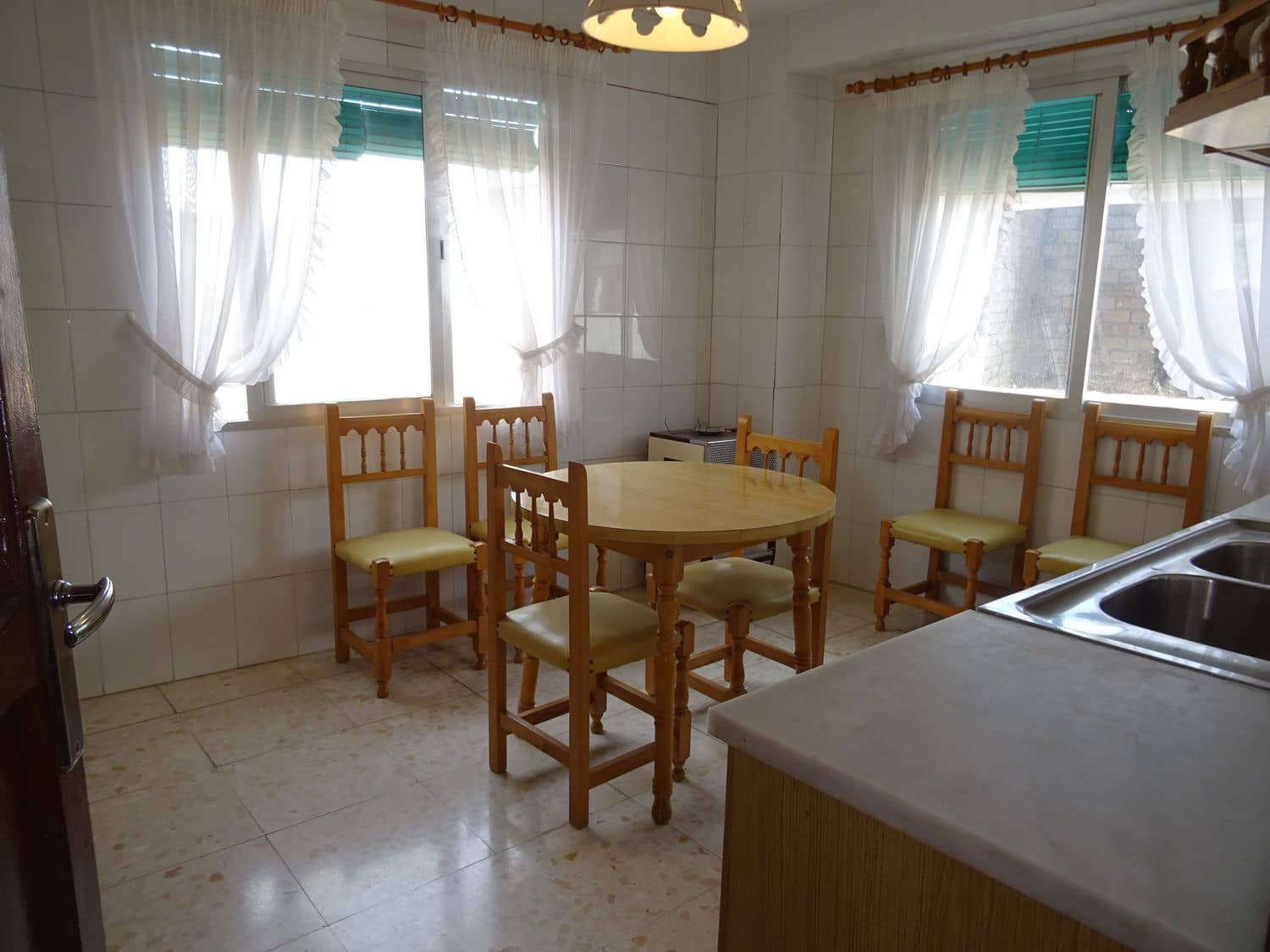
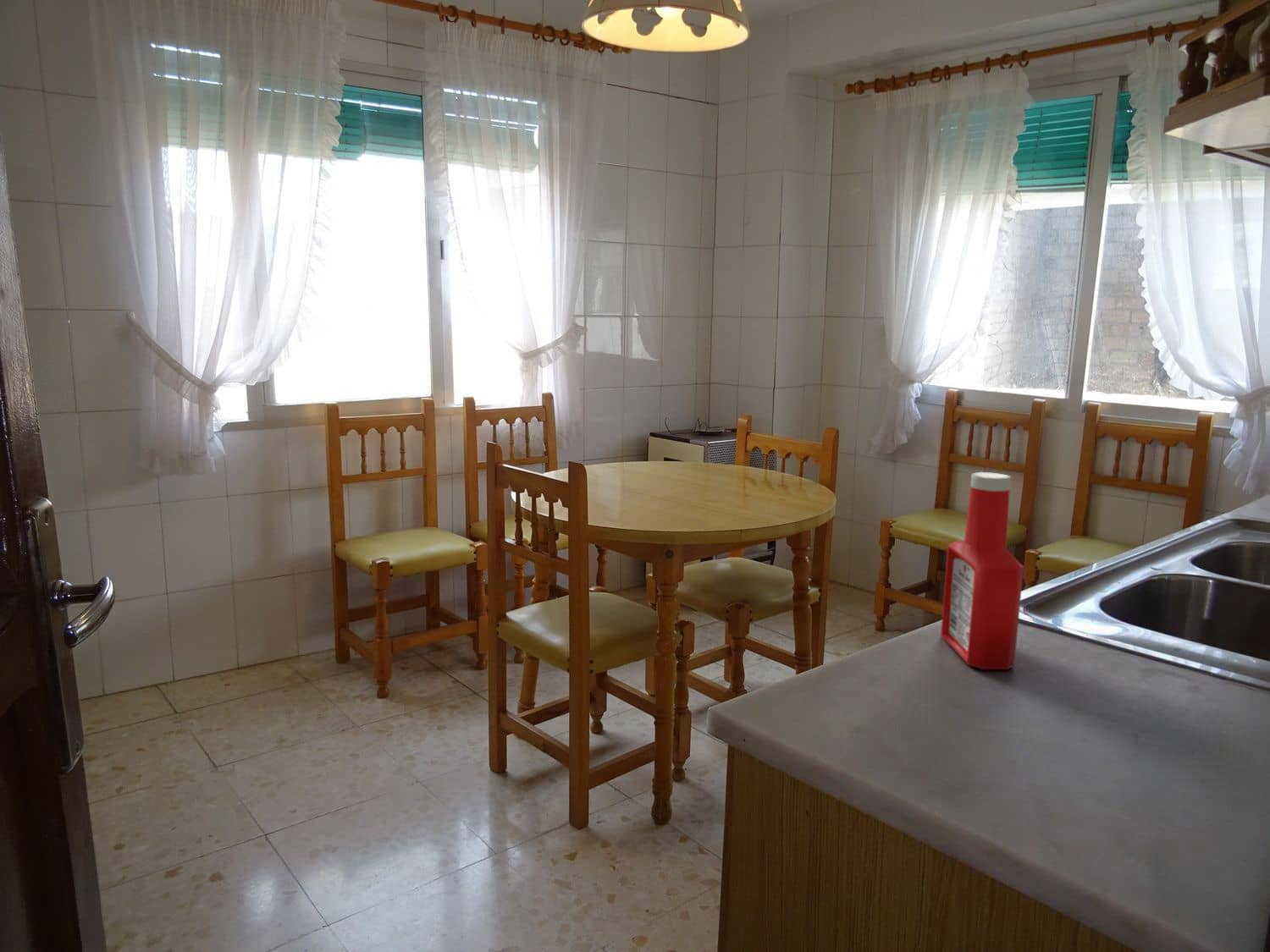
+ soap bottle (983, 564)
